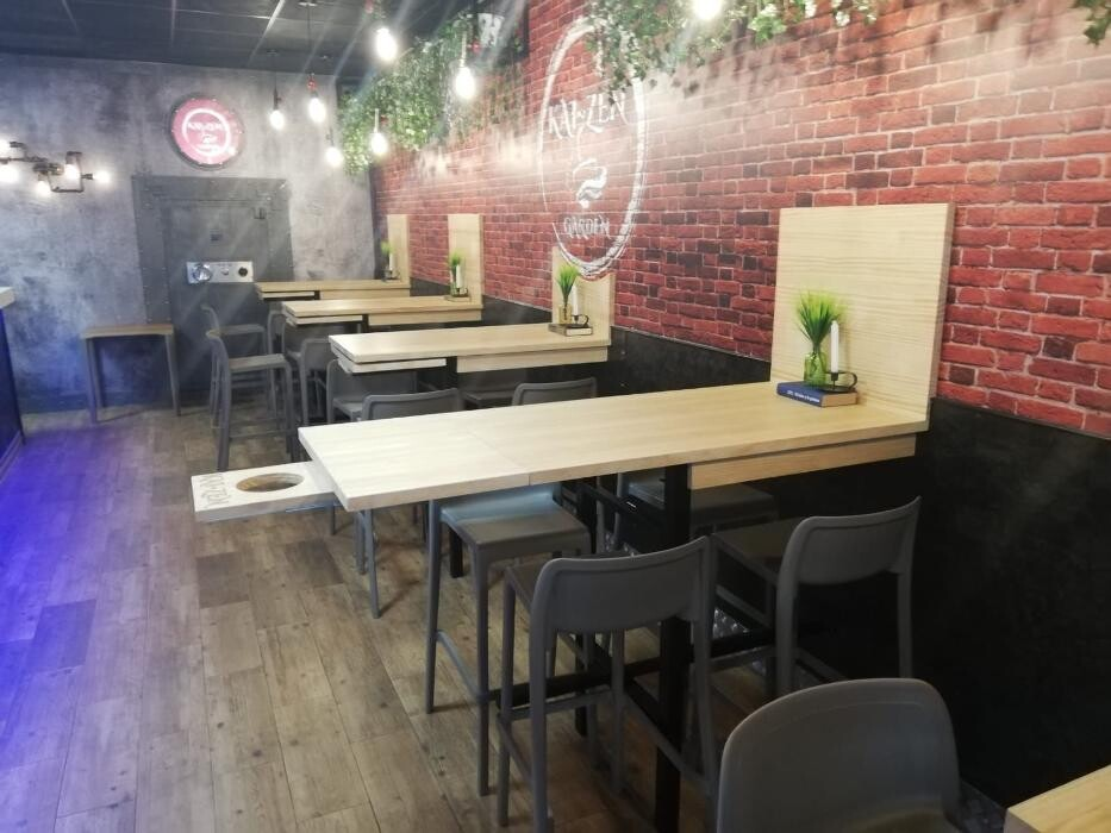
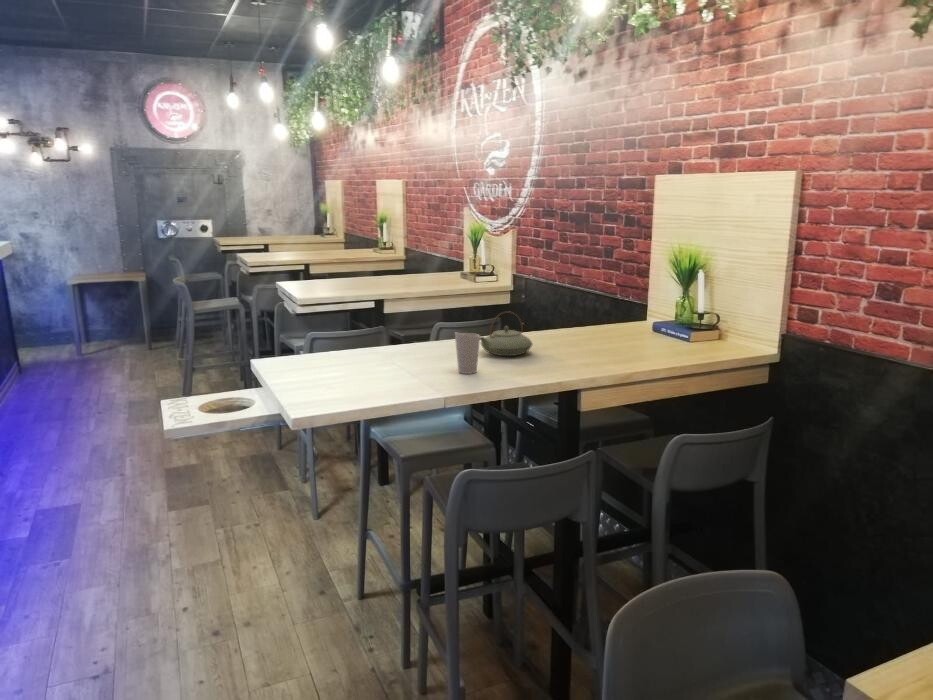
+ teapot (503, 332)
+ cup (467, 351)
